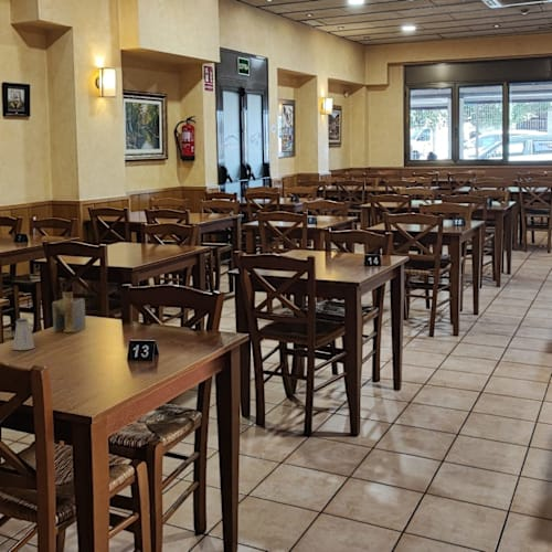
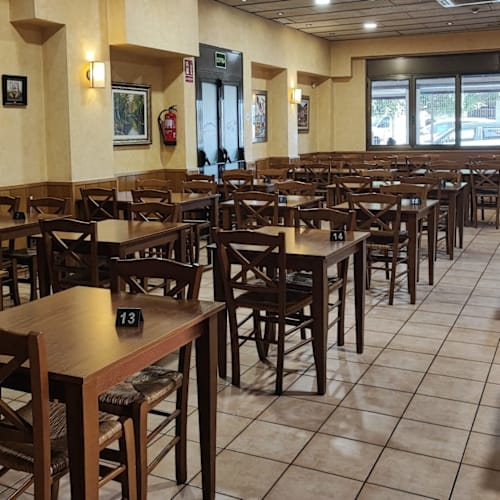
- napkin holder (68, 309)
- saltshaker (22, 333)
